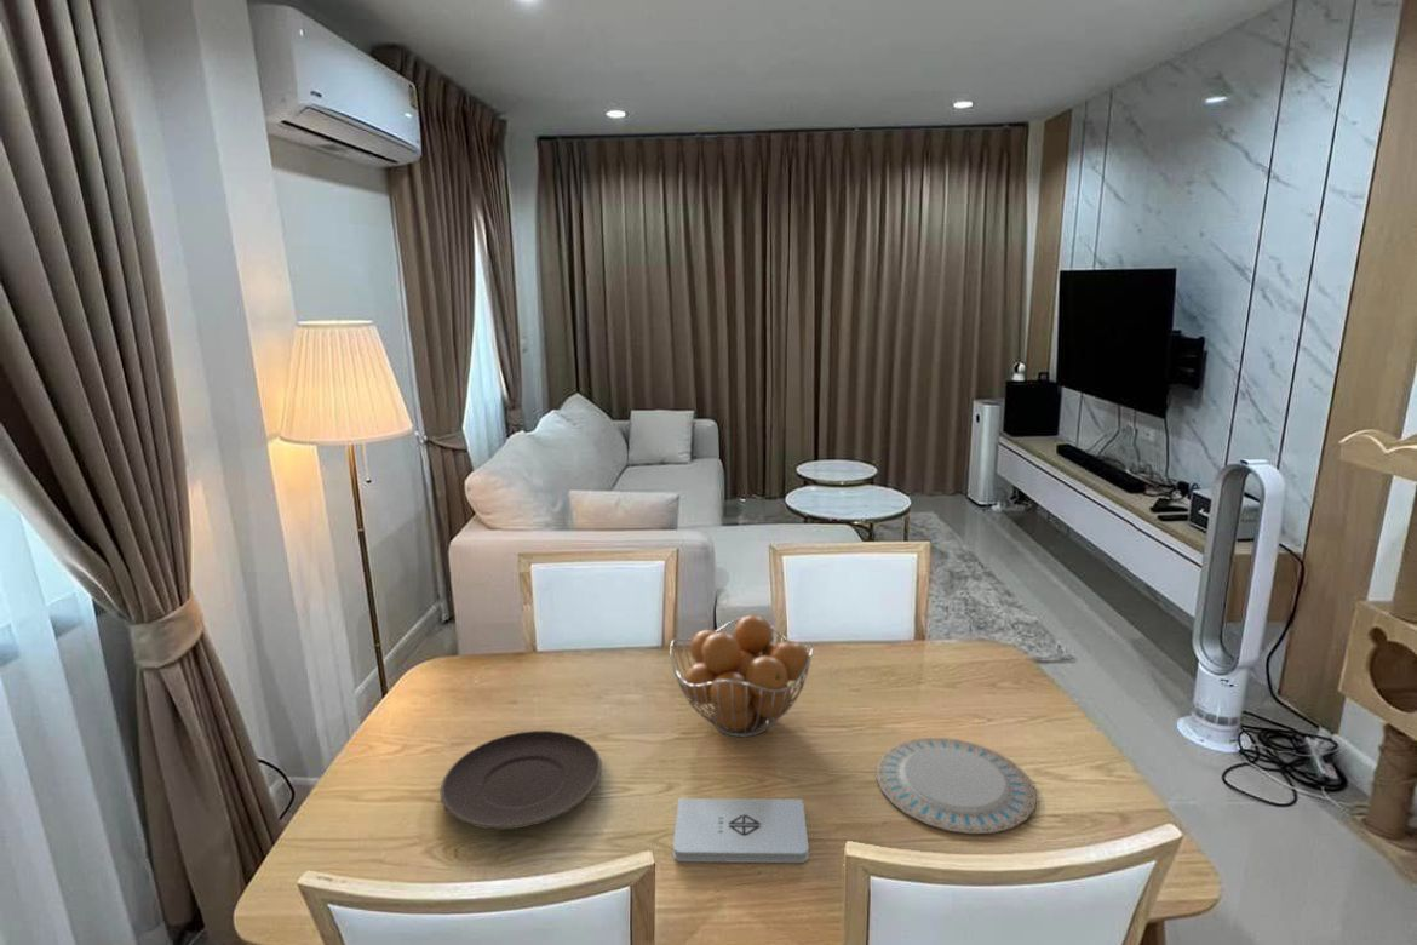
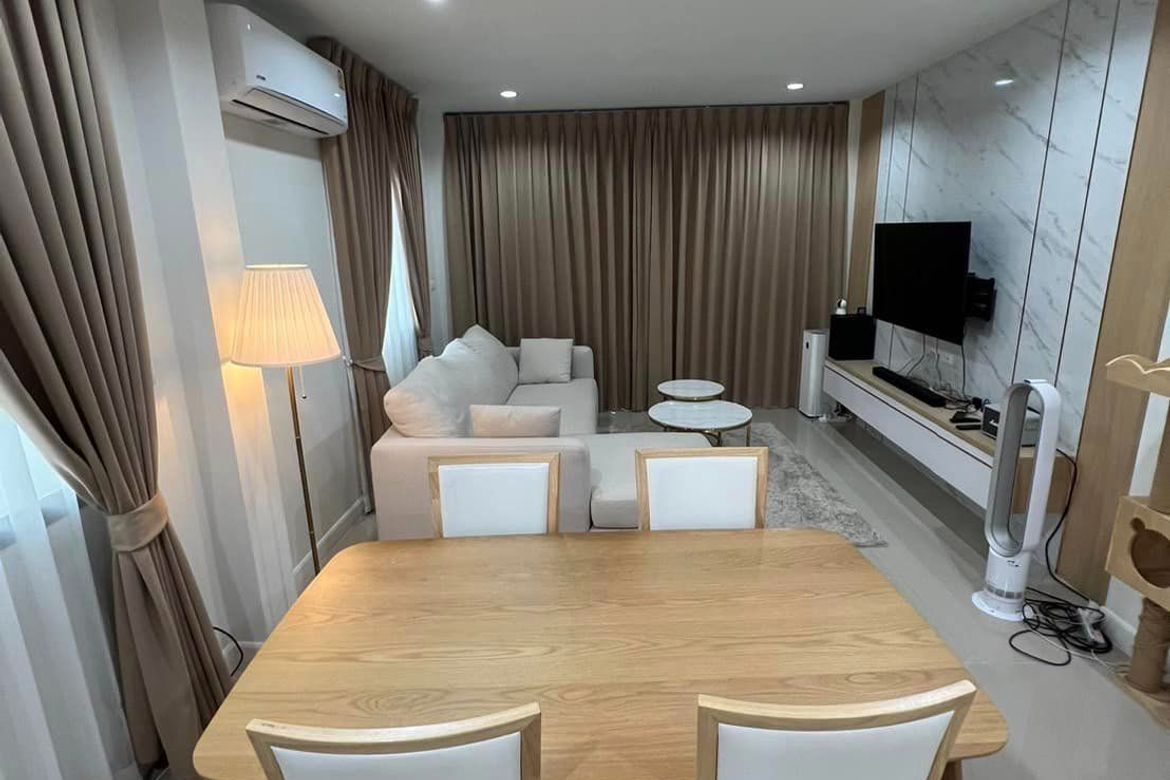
- fruit basket (741, 674)
- plate (523, 778)
- chinaware (953, 778)
- notepad (740, 829)
